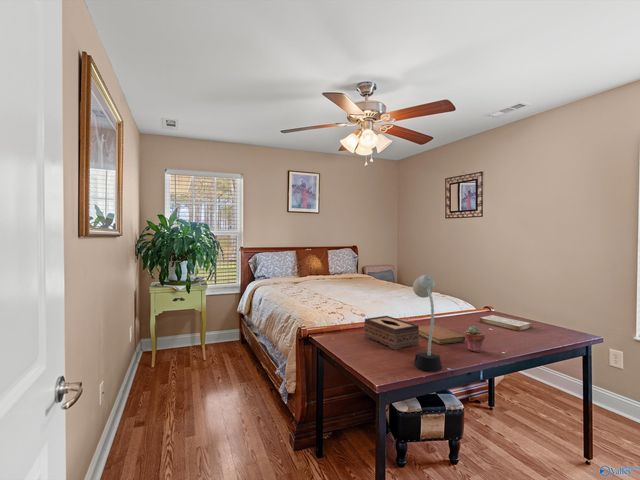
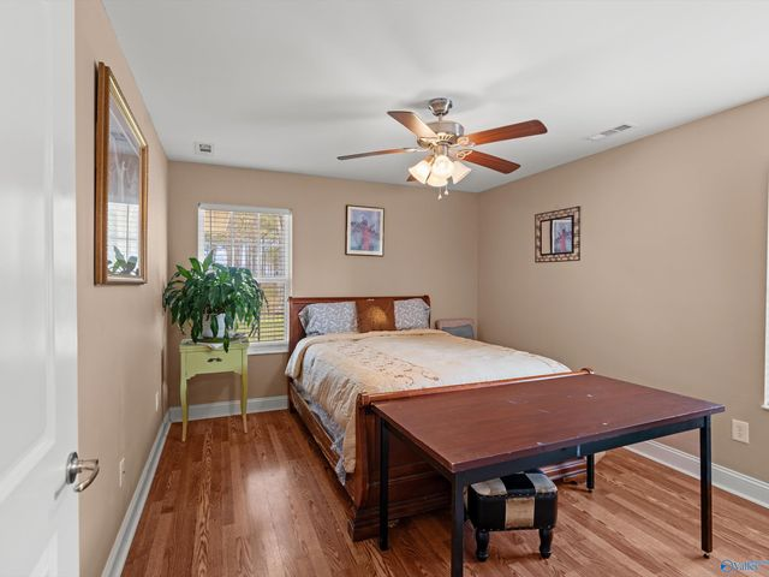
- desk lamp (431, 318)
- book (505, 322)
- potted succulent (474, 337)
- tissue box (390, 331)
- notebook (437, 333)
